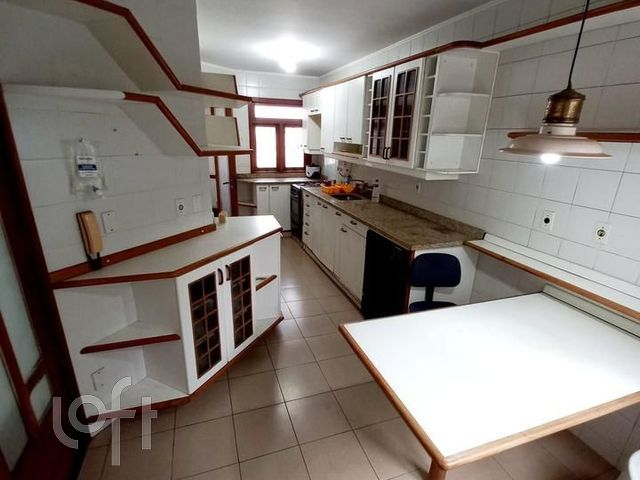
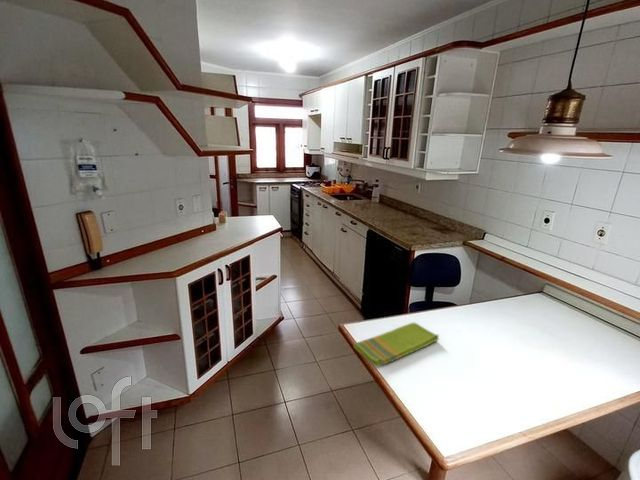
+ dish towel (396, 341)
